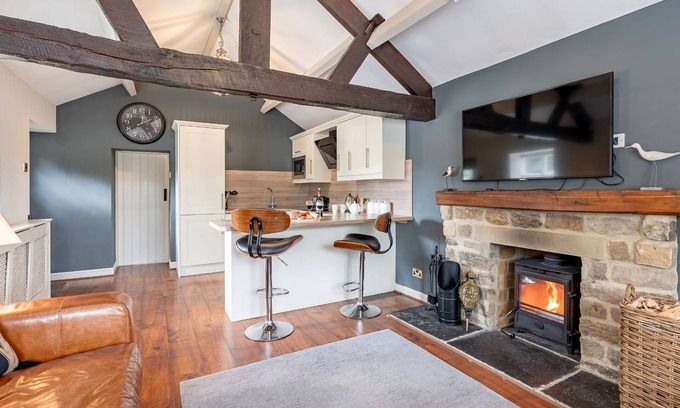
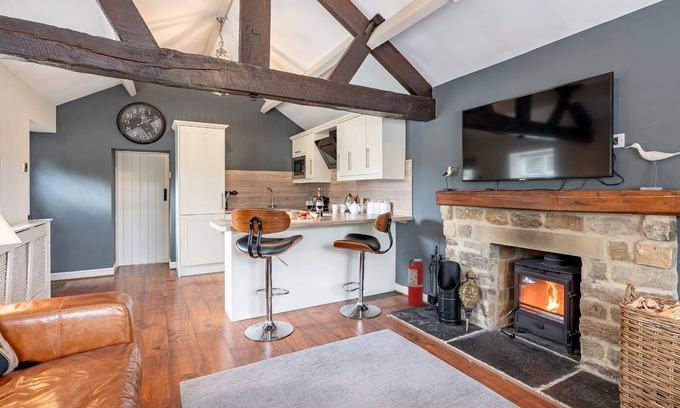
+ fire extinguisher (415, 280)
